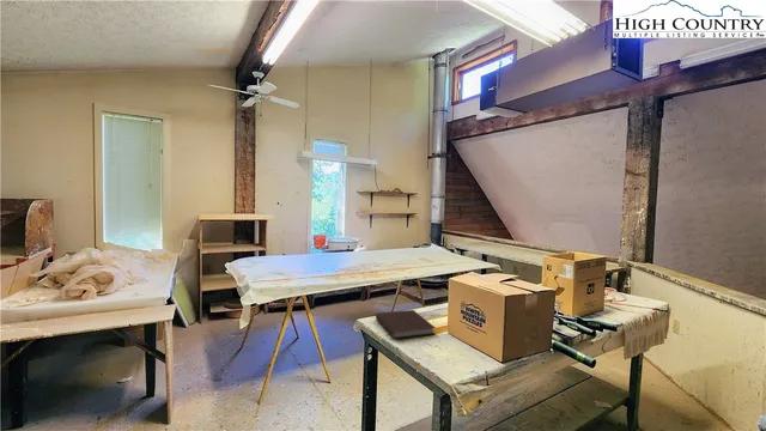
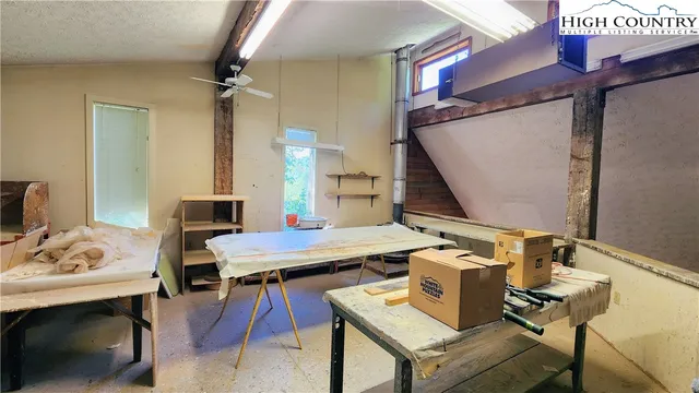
- notebook (403, 323)
